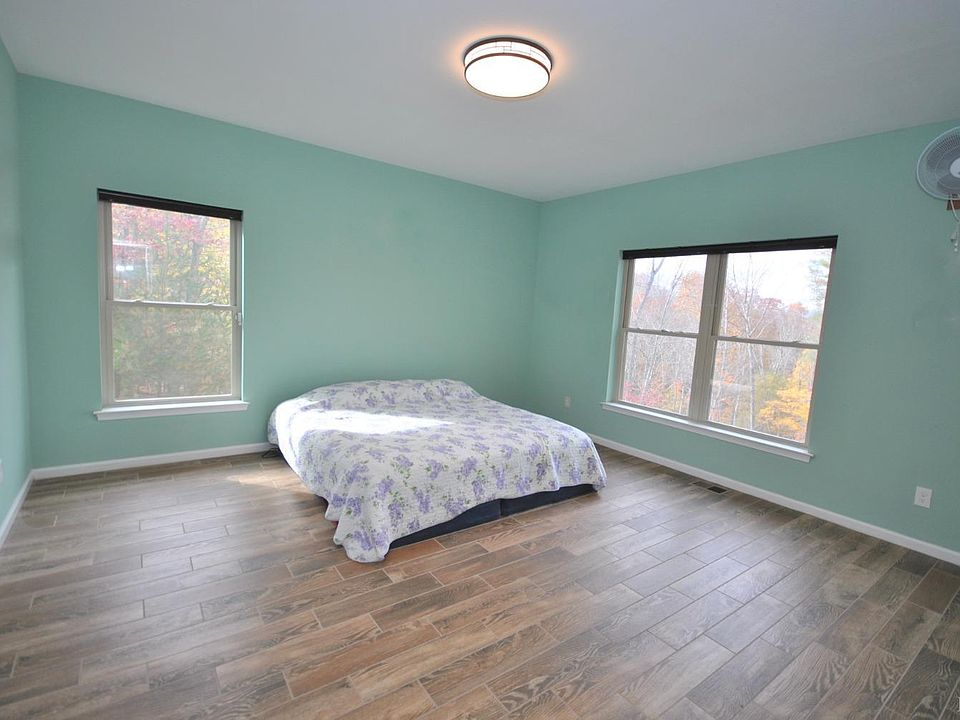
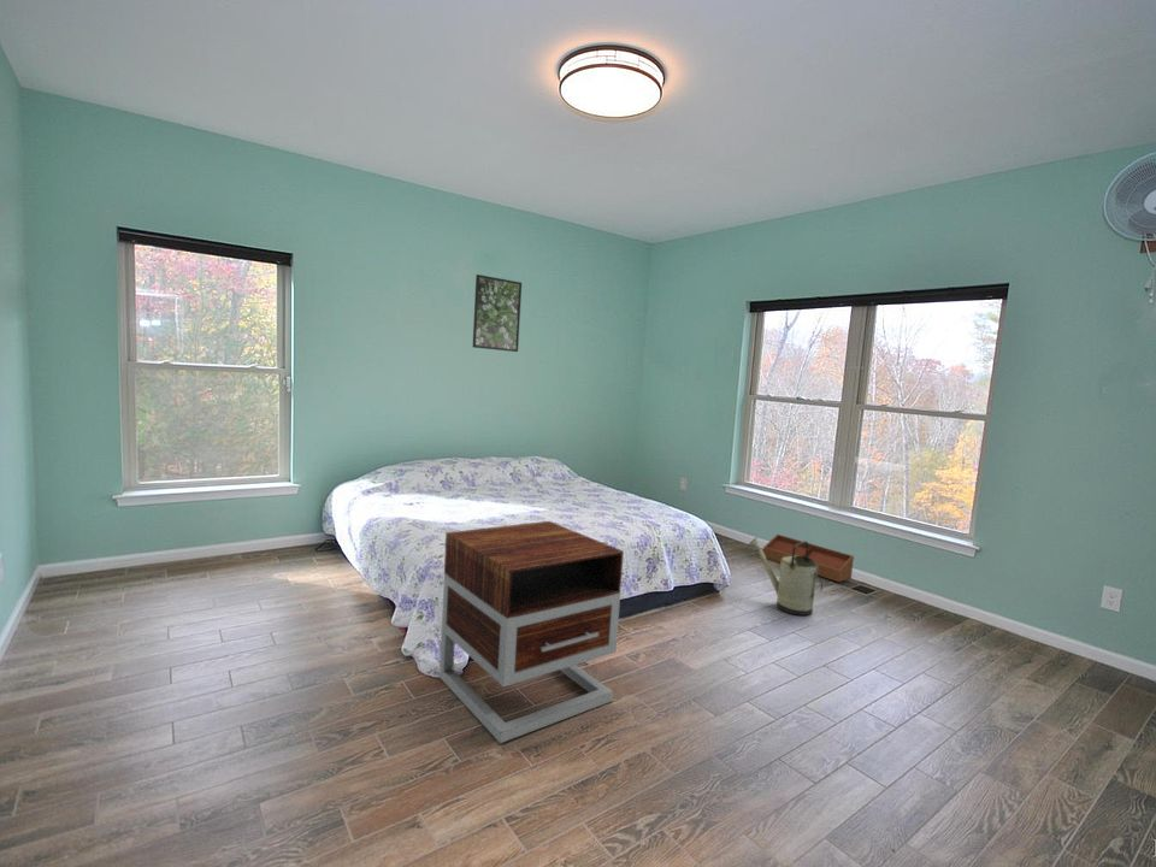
+ watering can (783, 571)
+ nightstand (530, 618)
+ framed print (497, 314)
+ storage bin (804, 555)
